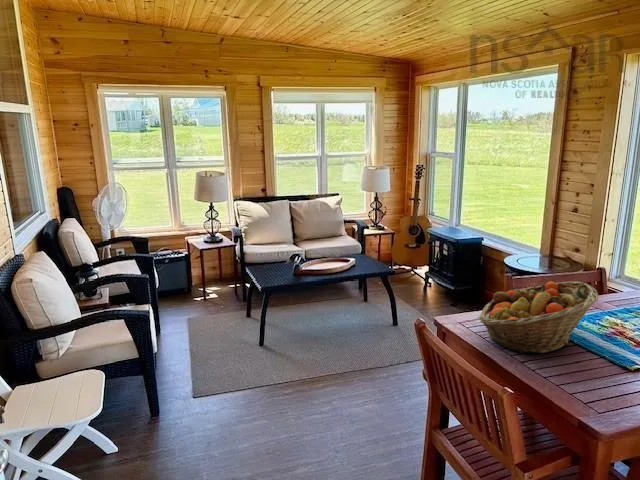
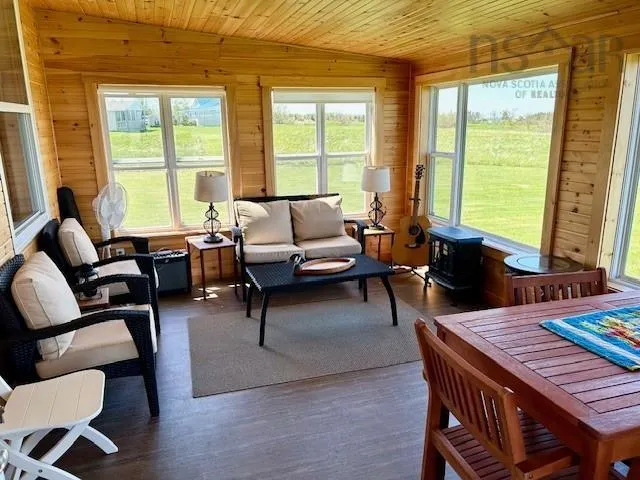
- fruit basket (535, 311)
